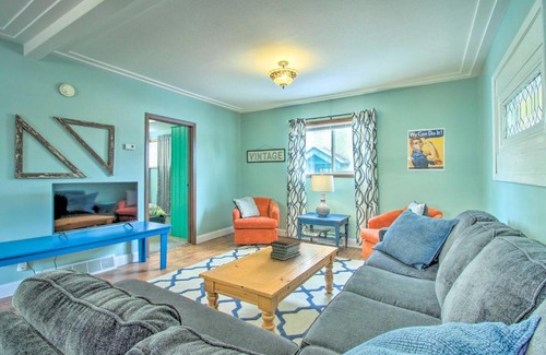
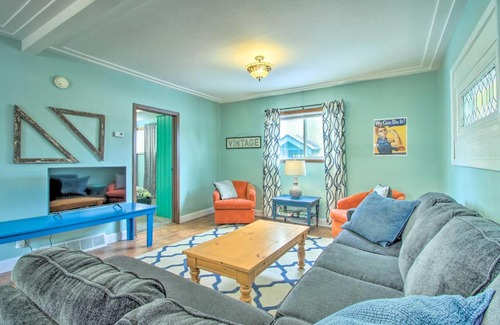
- book stack (286, 248)
